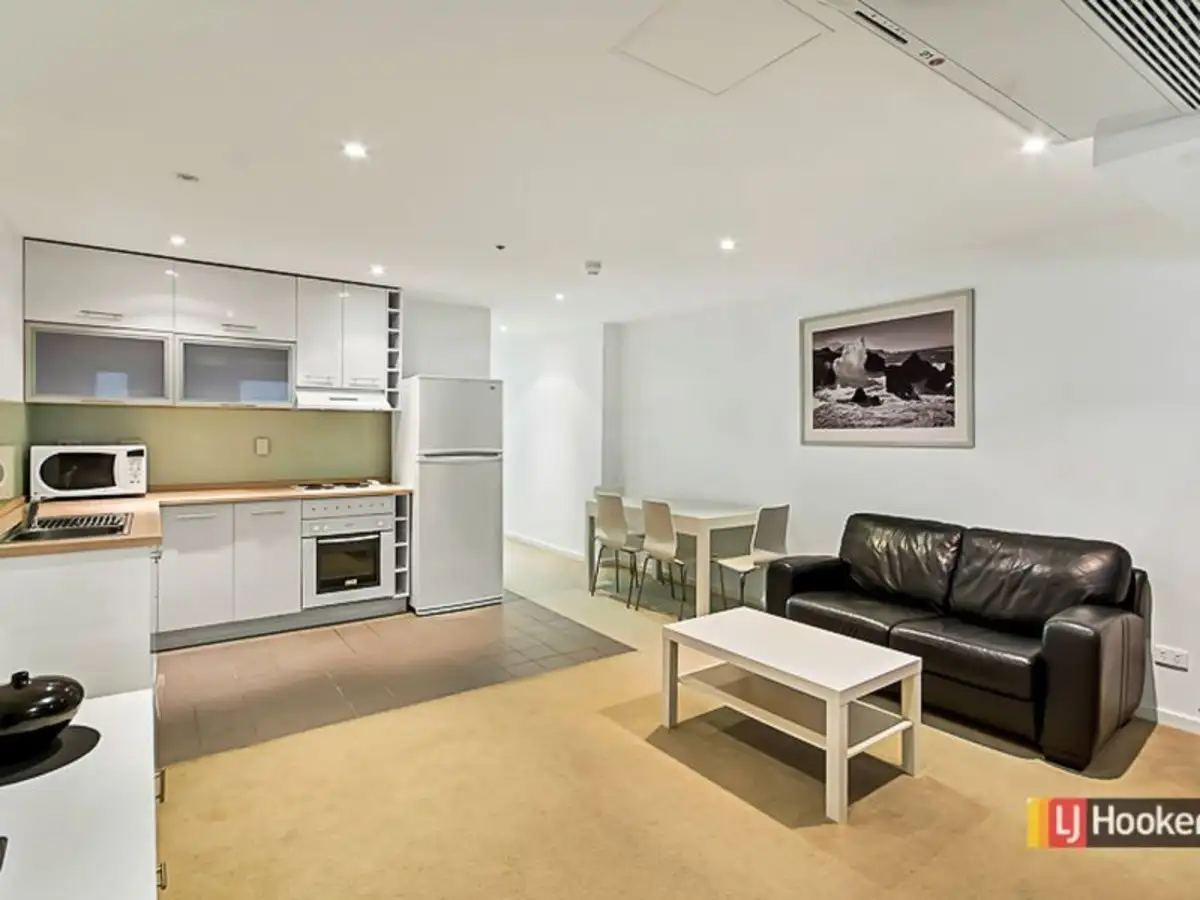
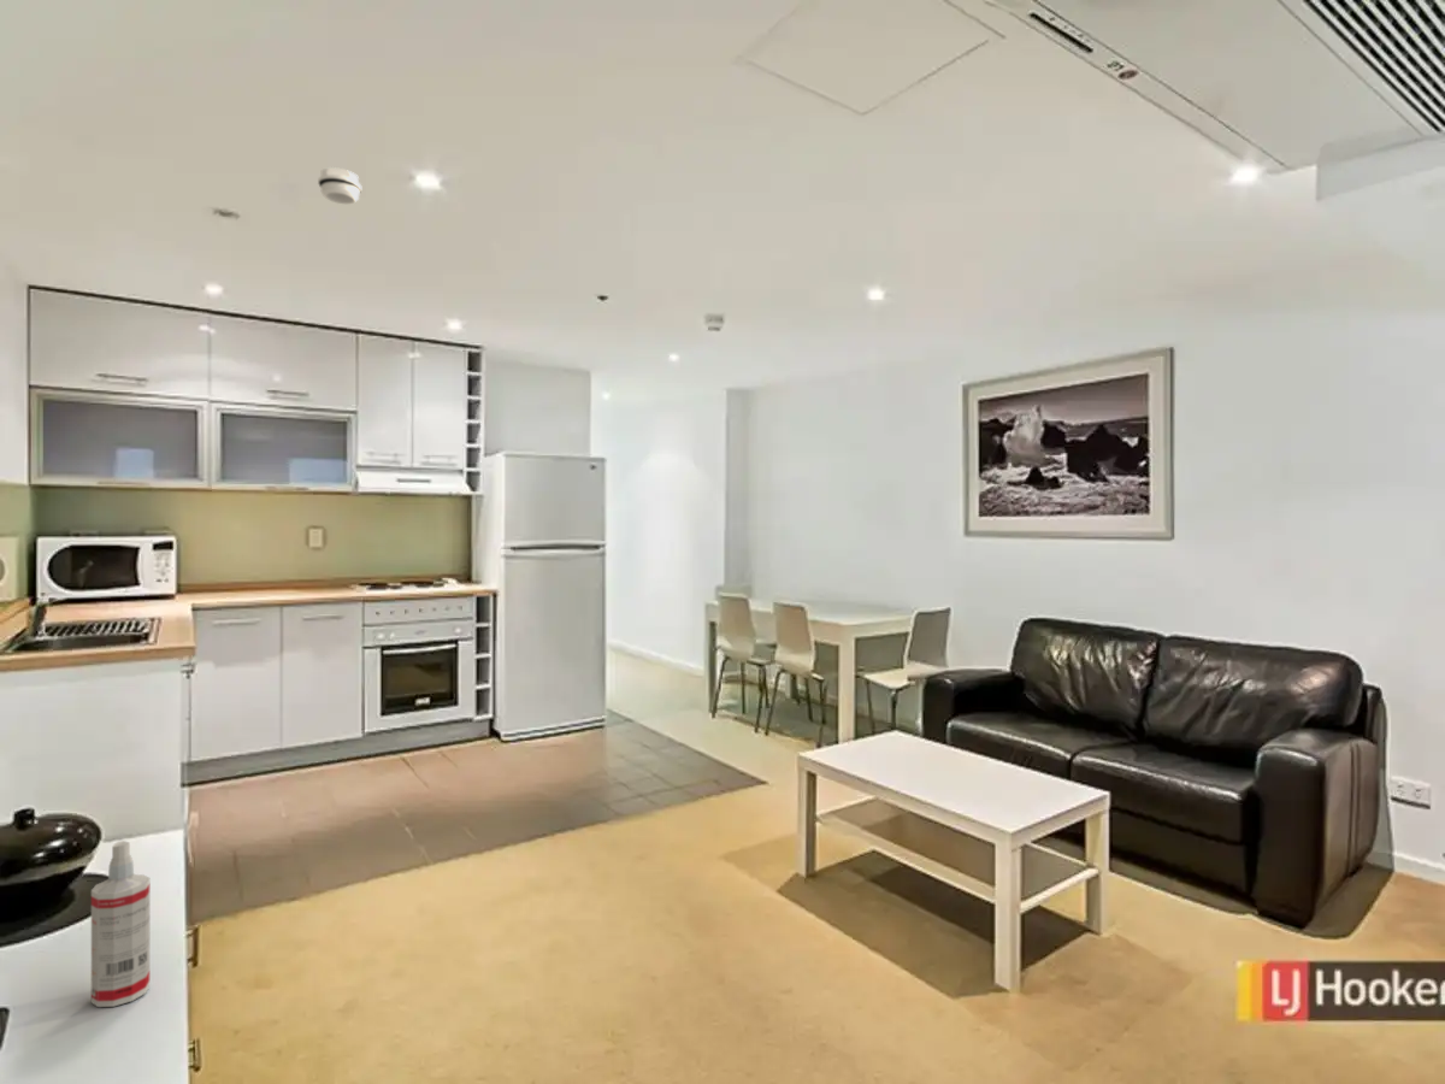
+ spray bottle (120, 918)
+ smoke detector (340, 187)
